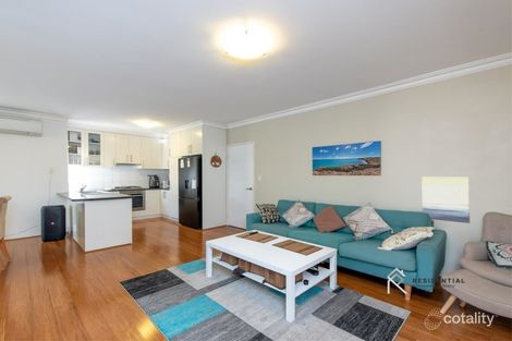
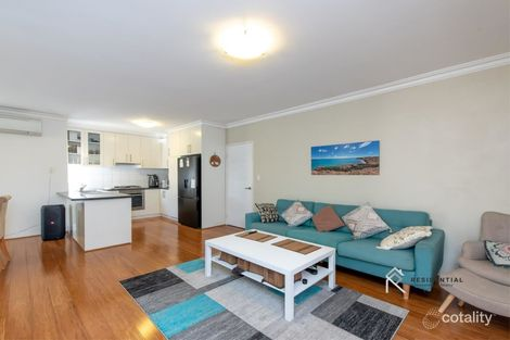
- wall art (444, 198)
